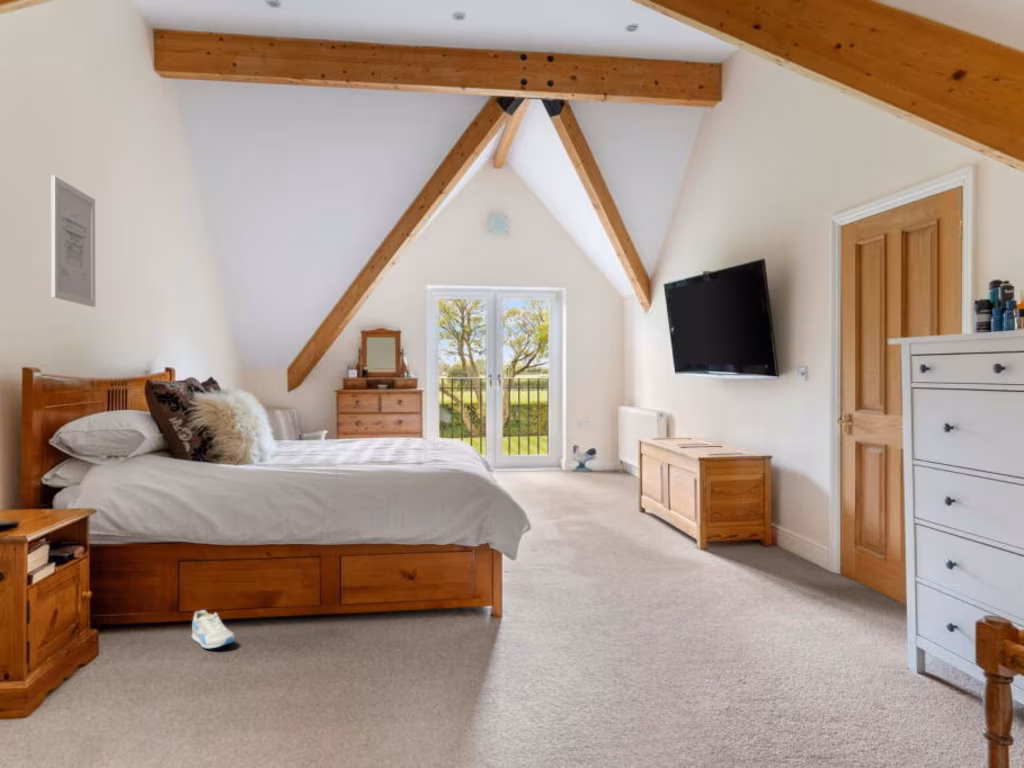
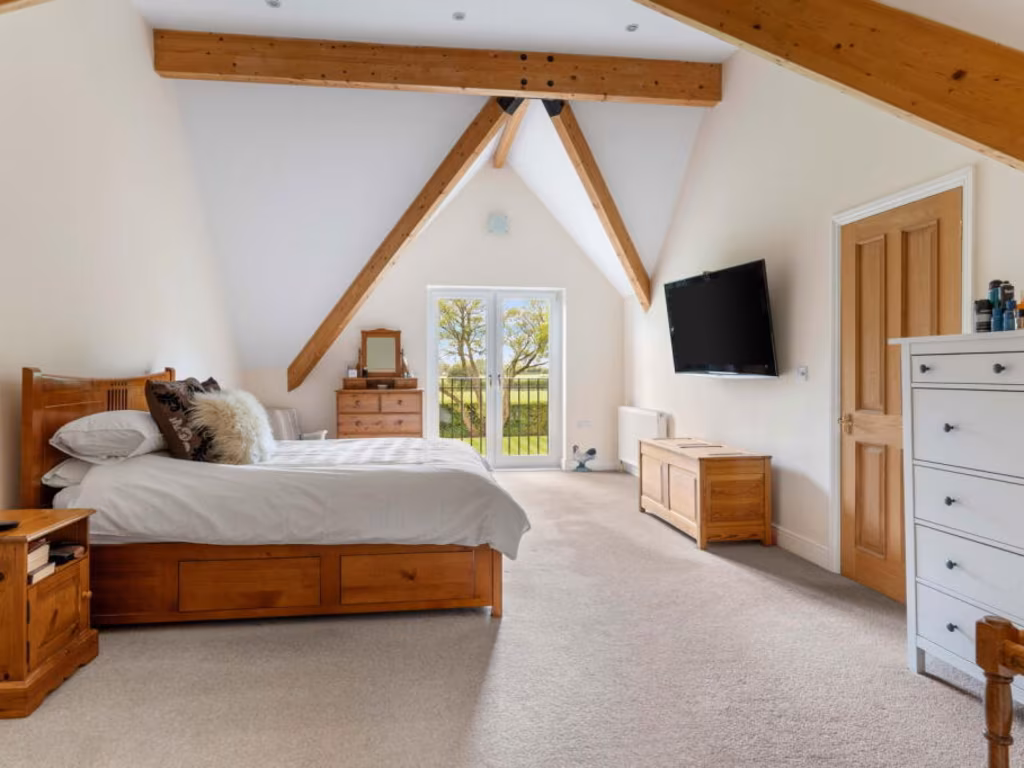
- wall art (74, 245)
- sneaker (212, 628)
